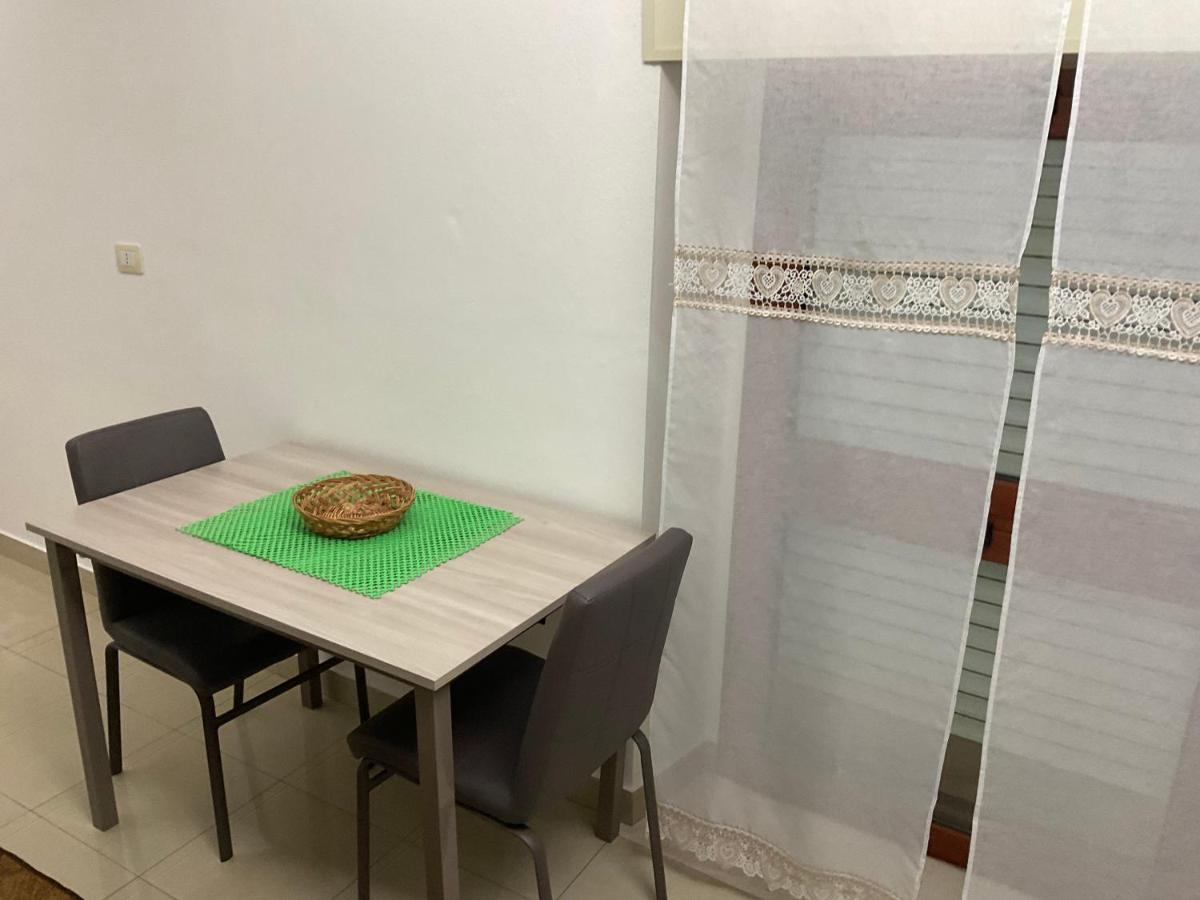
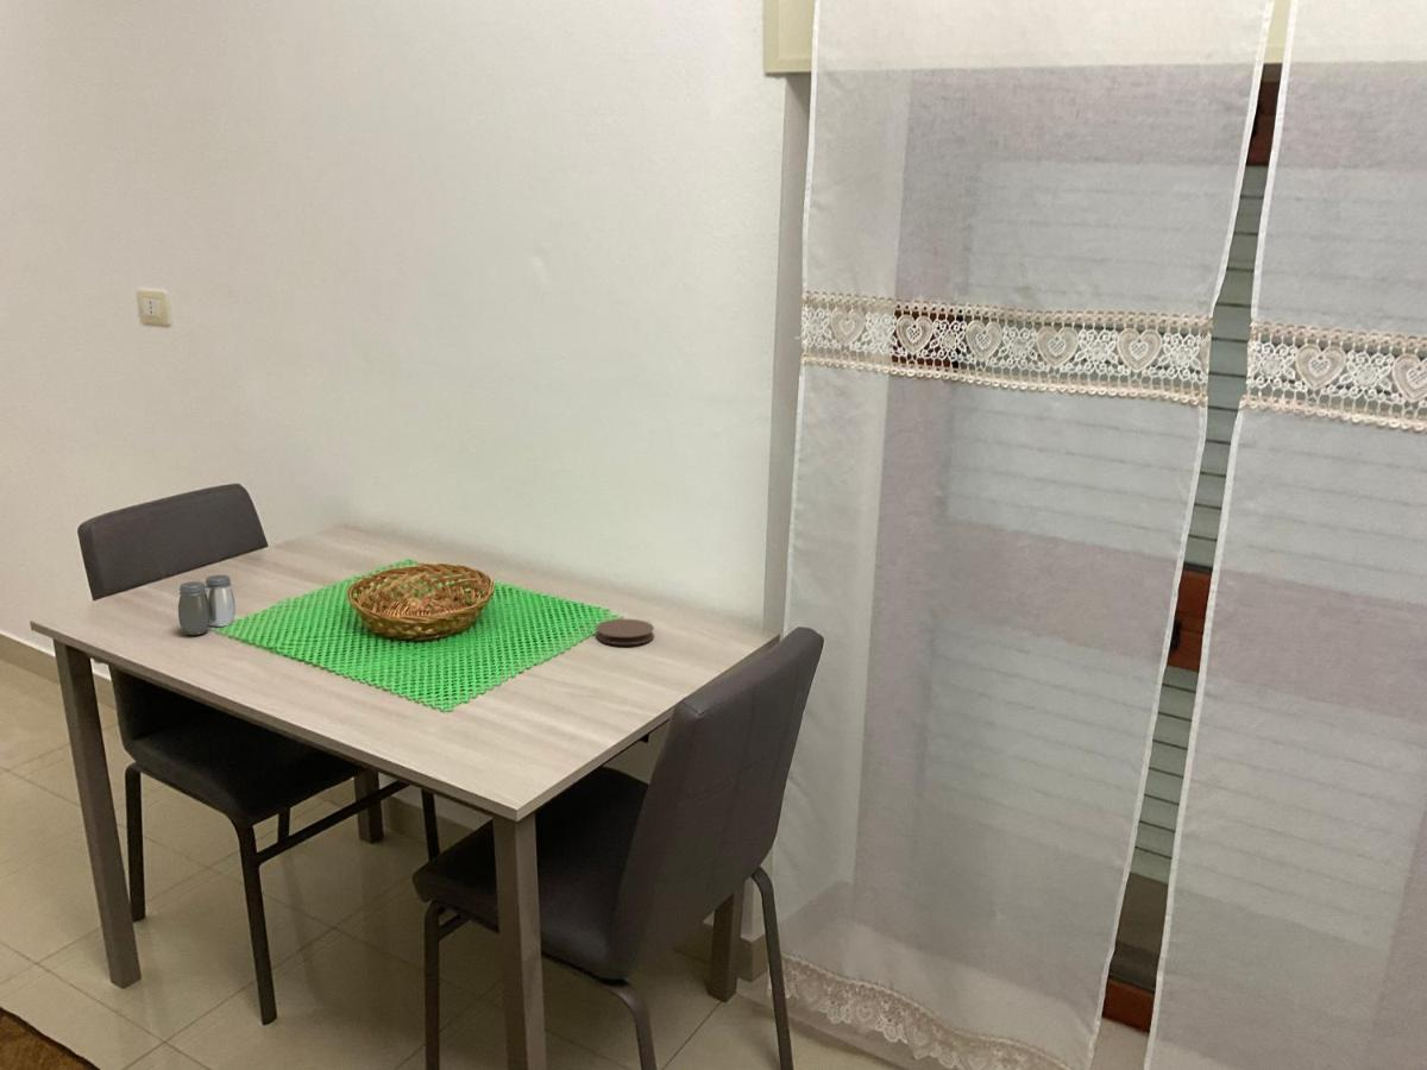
+ salt and pepper shaker (206, 603)
+ coaster (624, 631)
